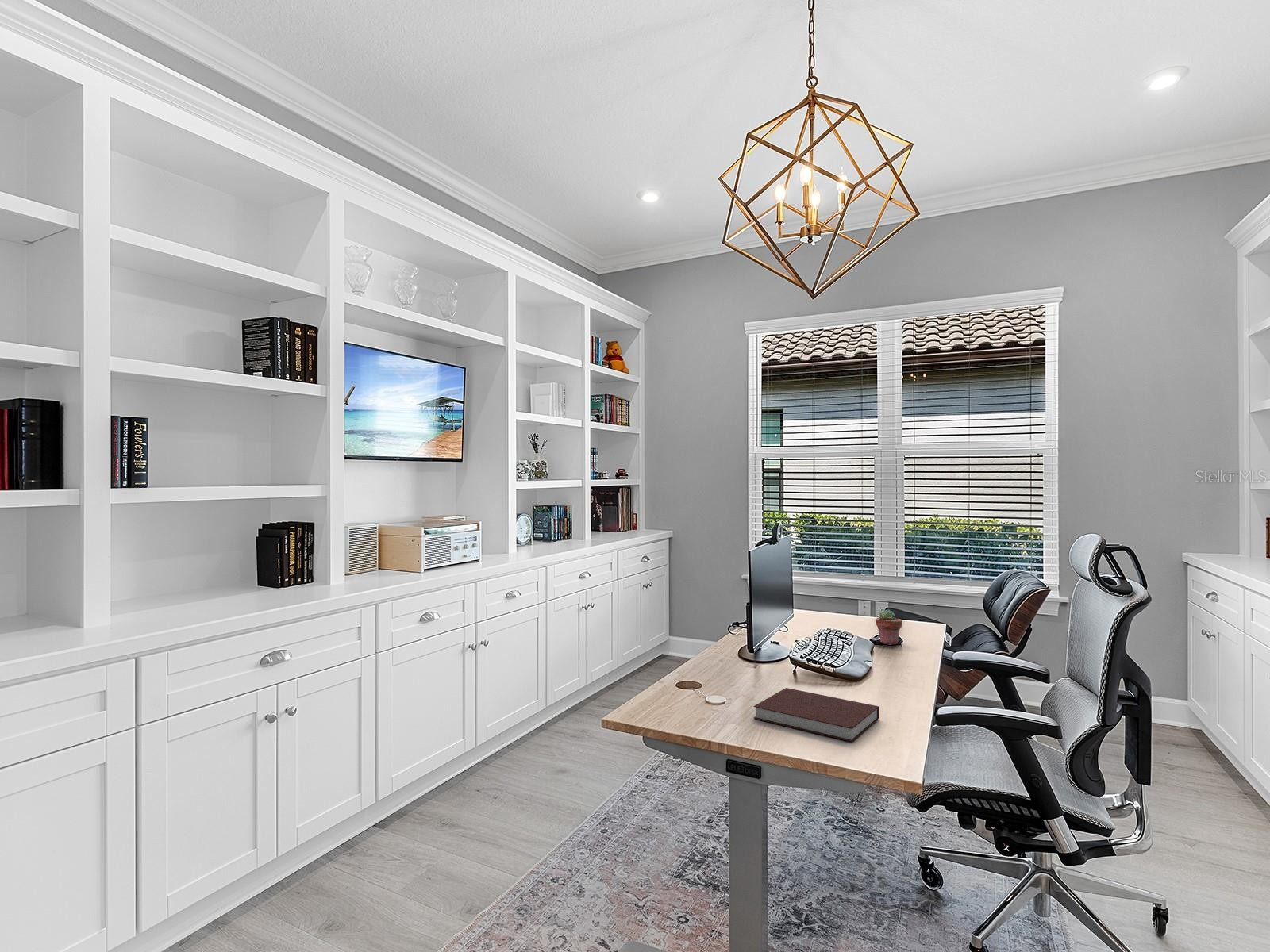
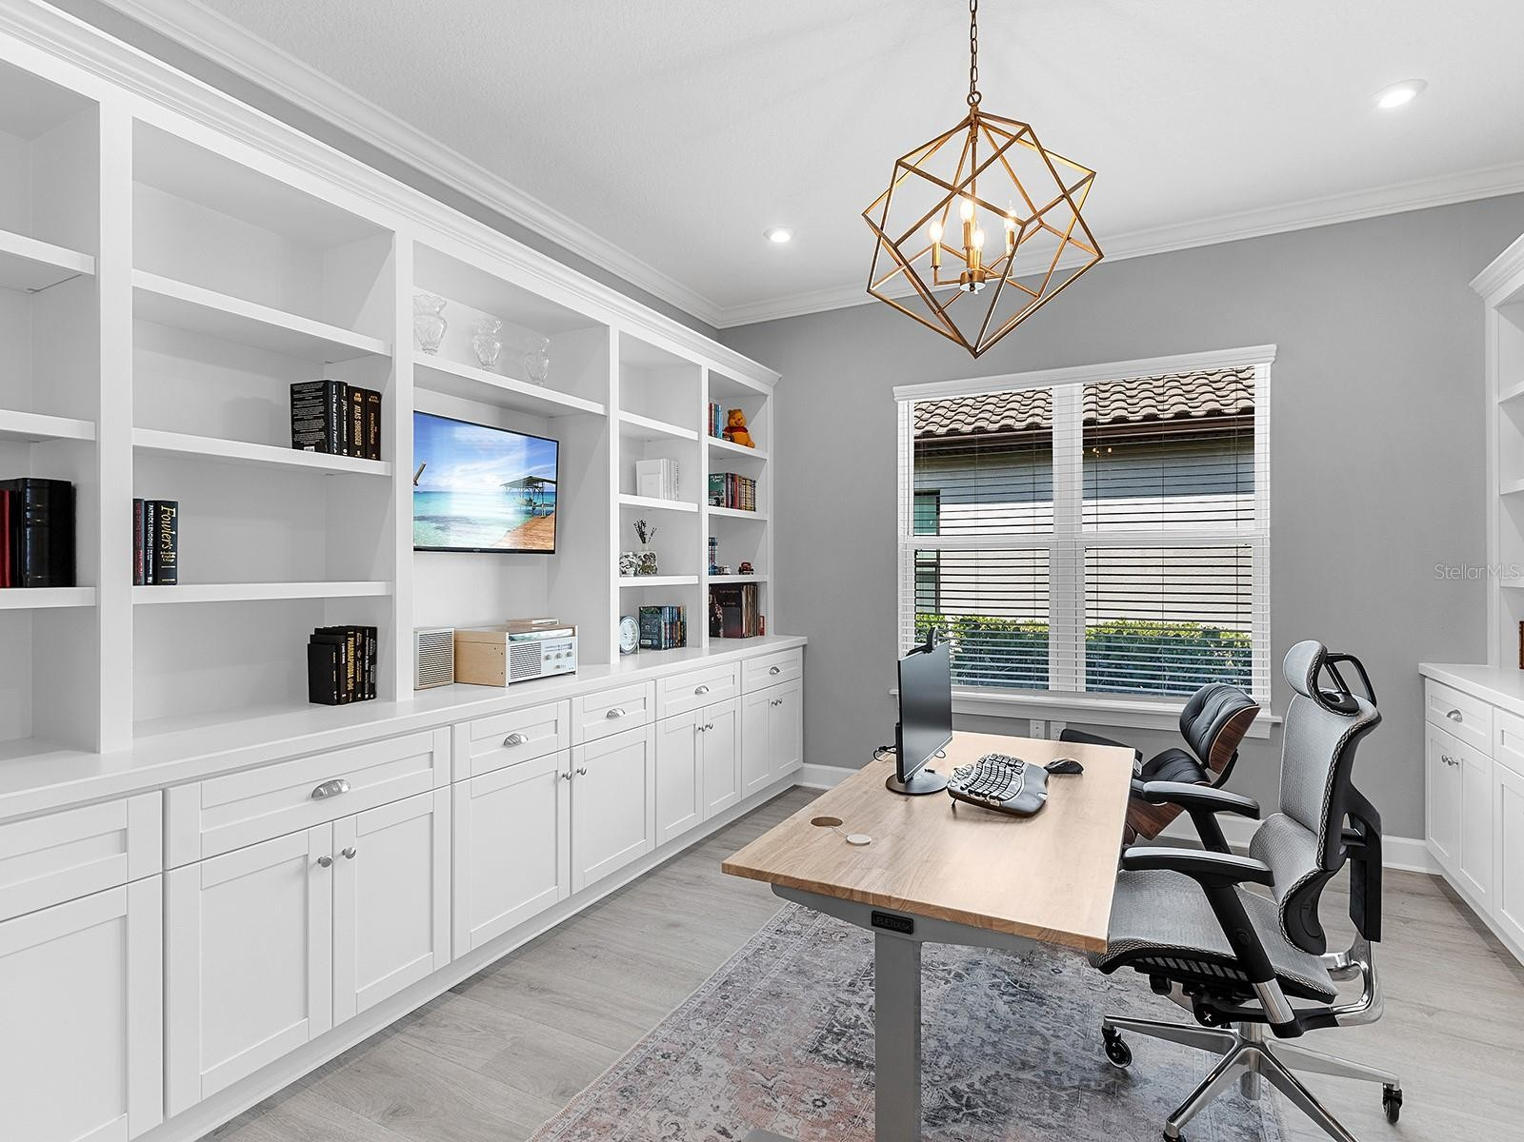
- potted succulent (888, 626)
- notebook (816, 712)
